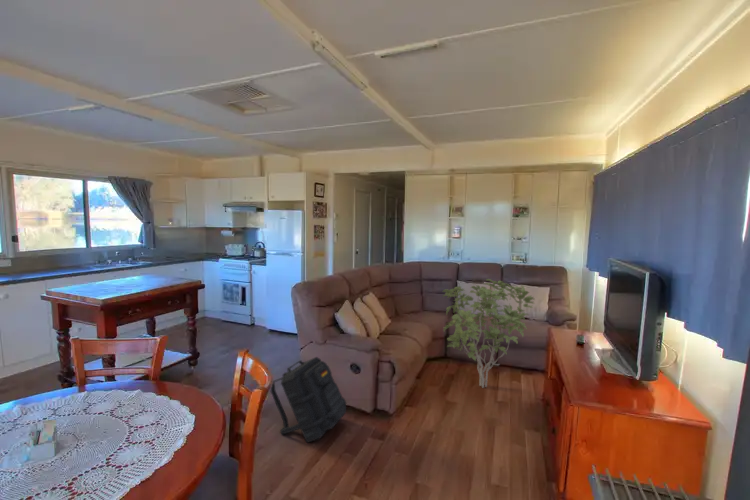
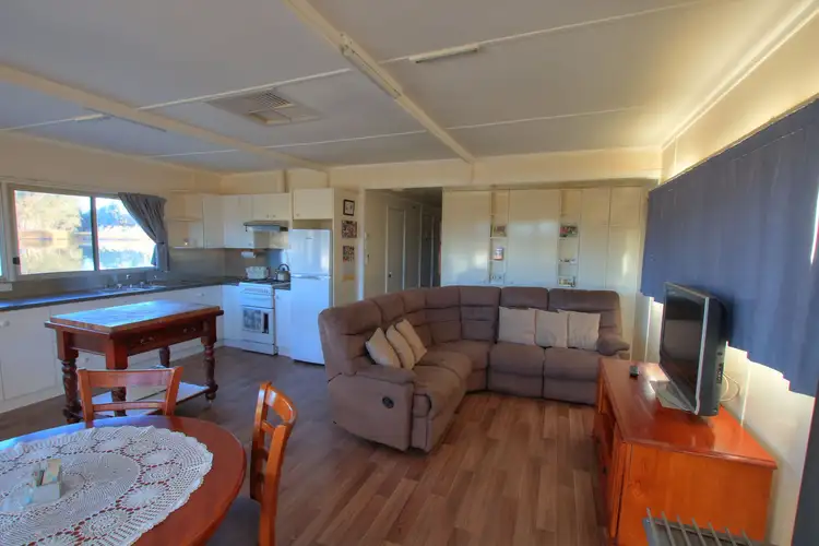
- backpack (308, 394)
- shrub (486, 333)
